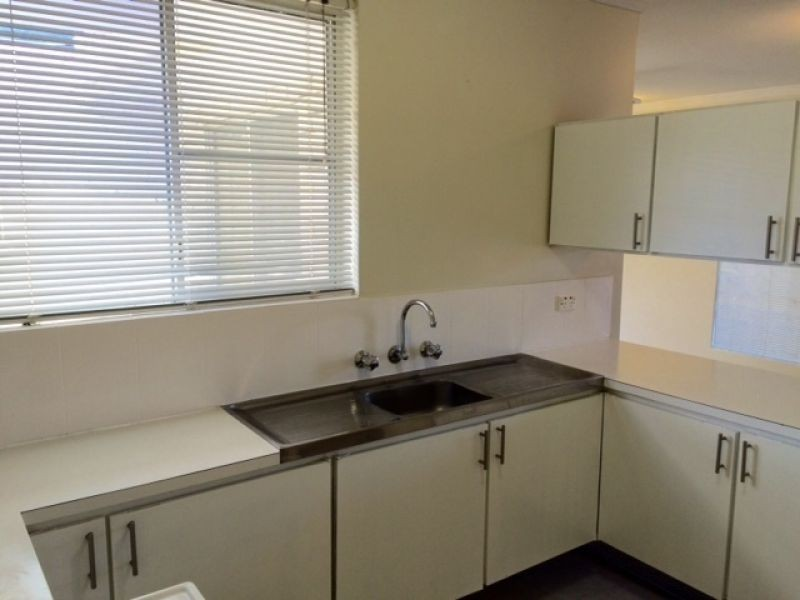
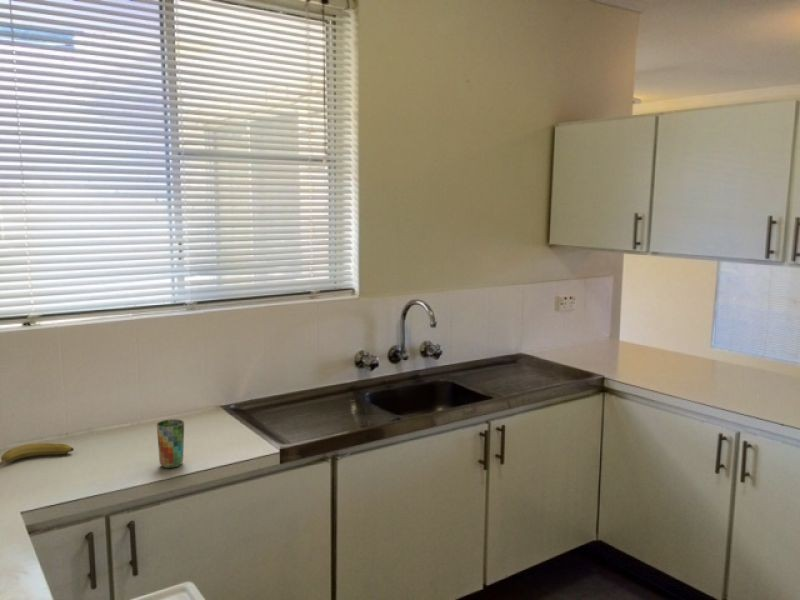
+ fruit (34, 454)
+ cup (171, 444)
